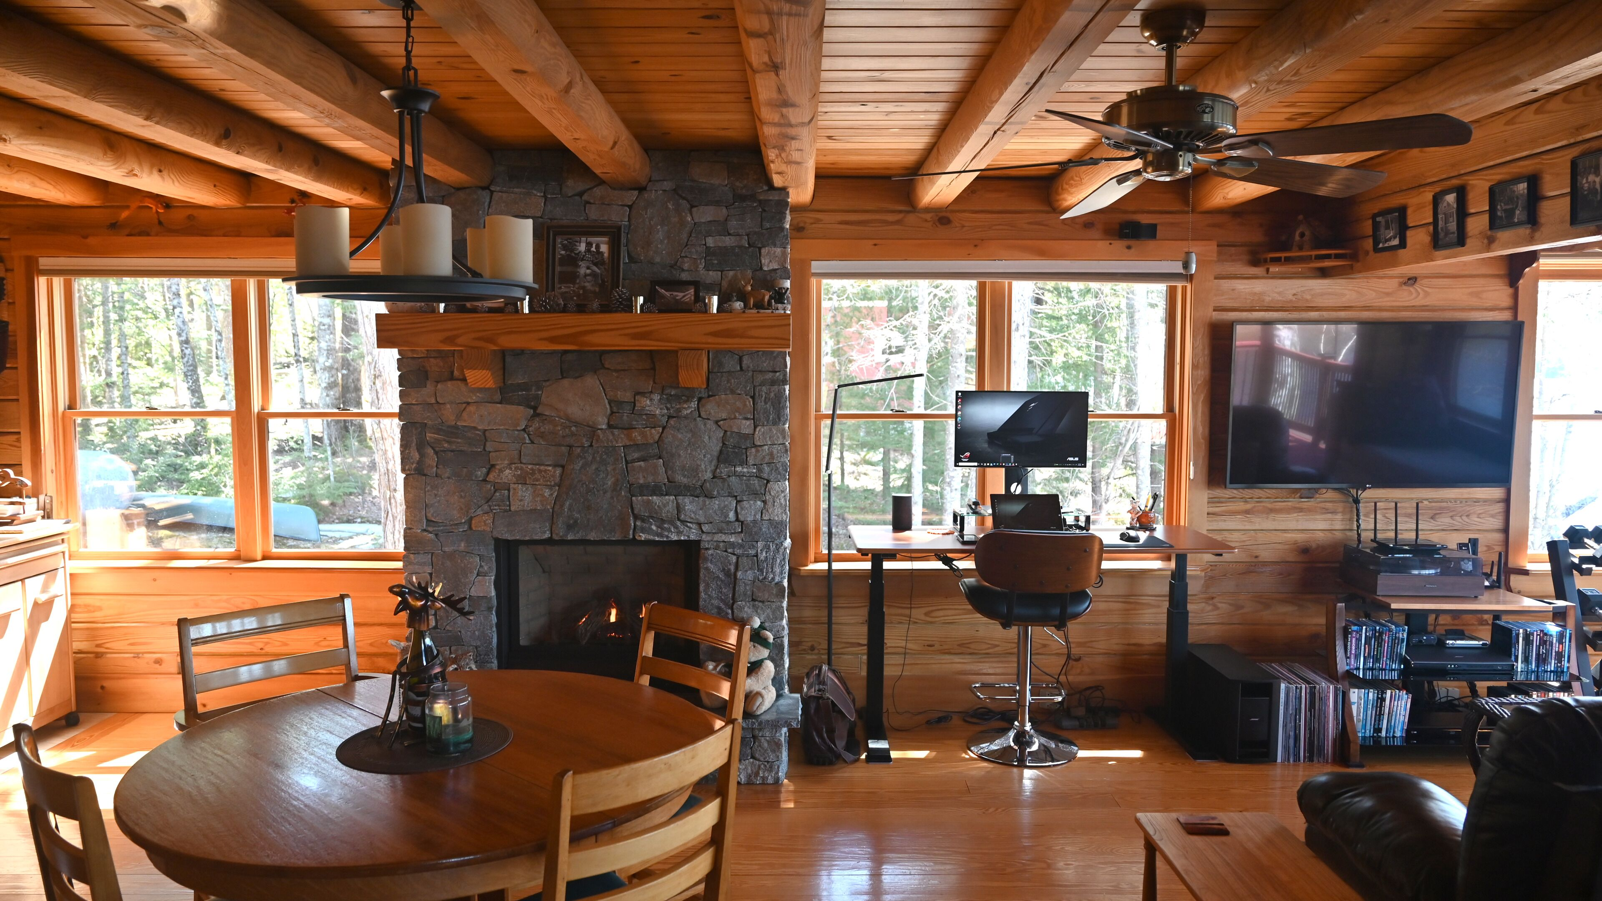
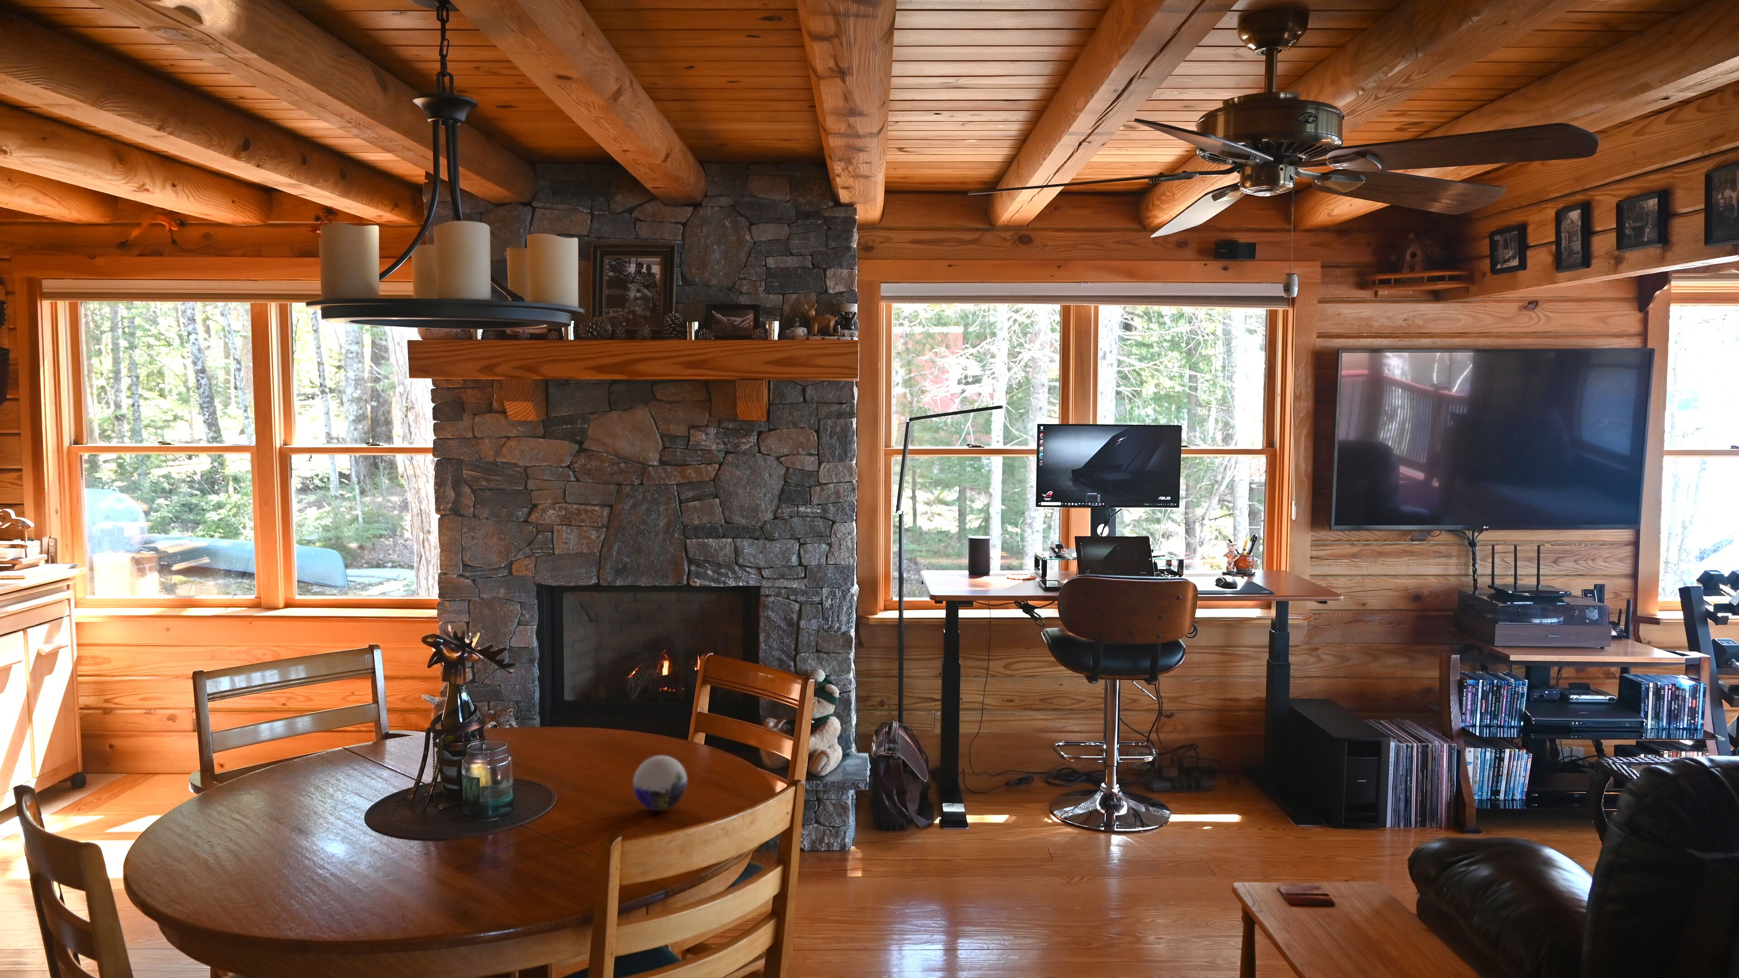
+ decorative orb (660, 782)
